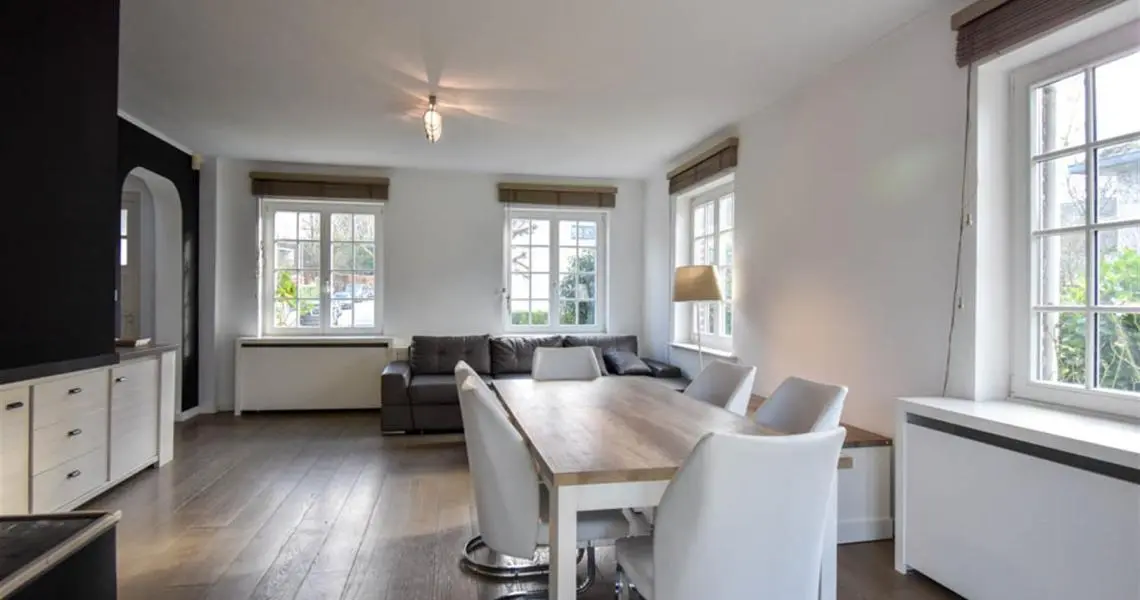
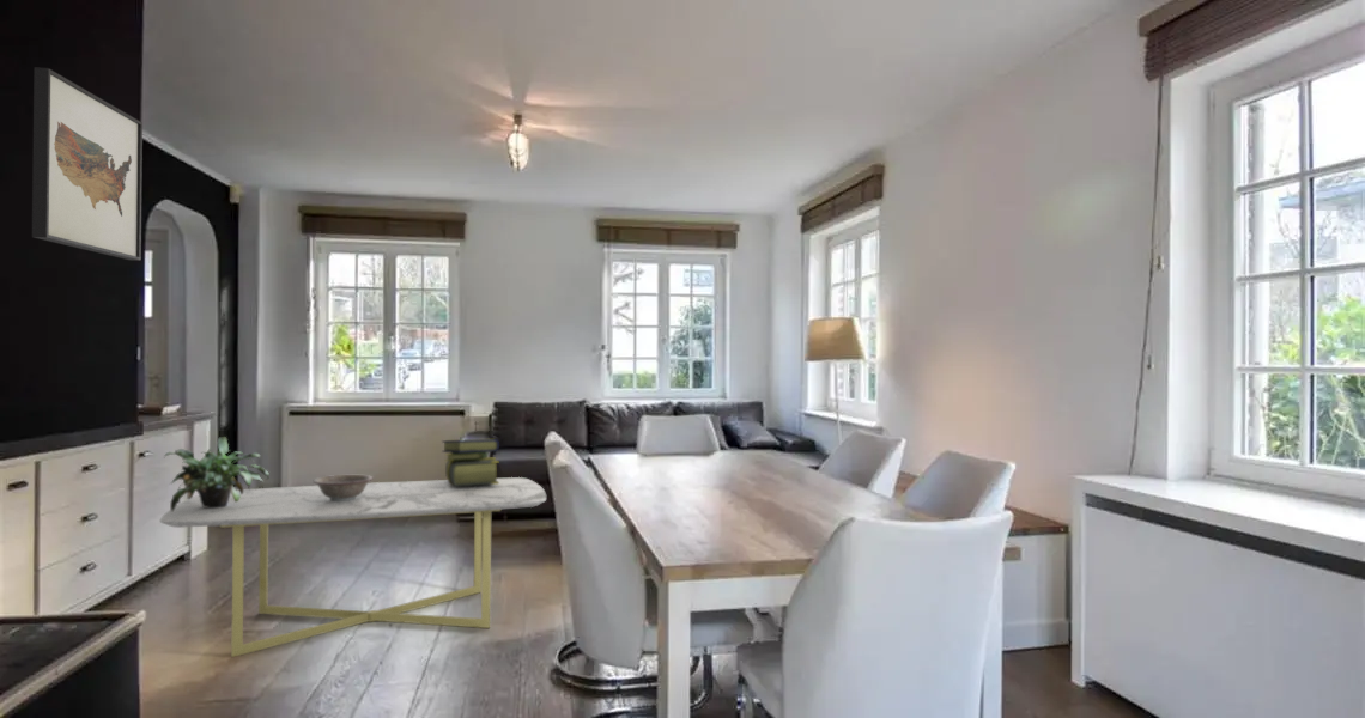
+ potted plant (218, 471)
+ decorative bowl (342, 488)
+ wall art (92, 174)
+ stack of books (469, 460)
+ coffee table (366, 518)
